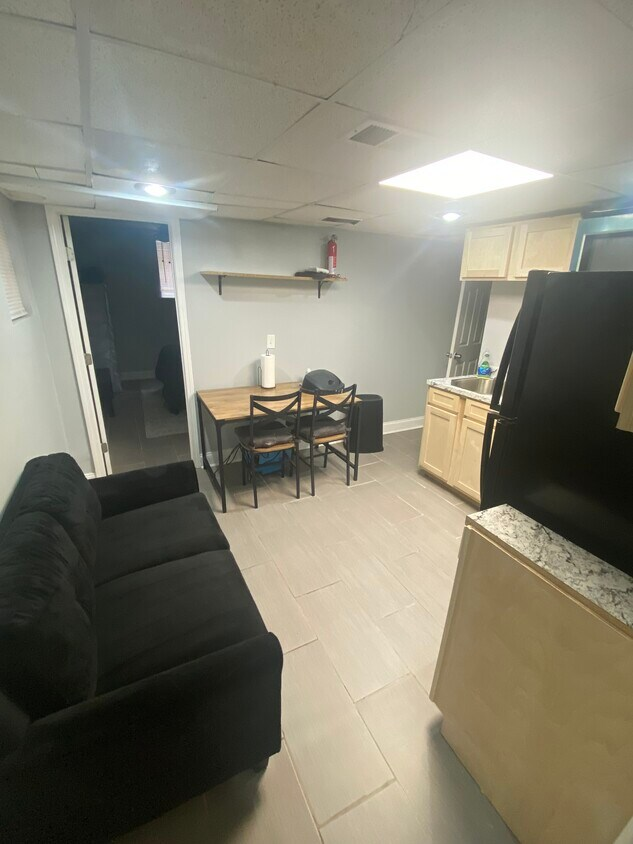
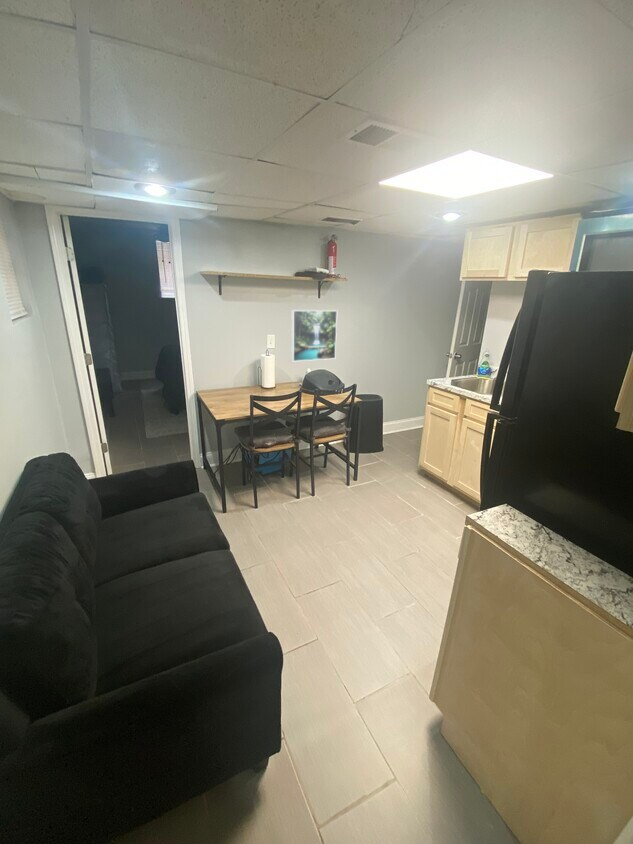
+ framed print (314, 335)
